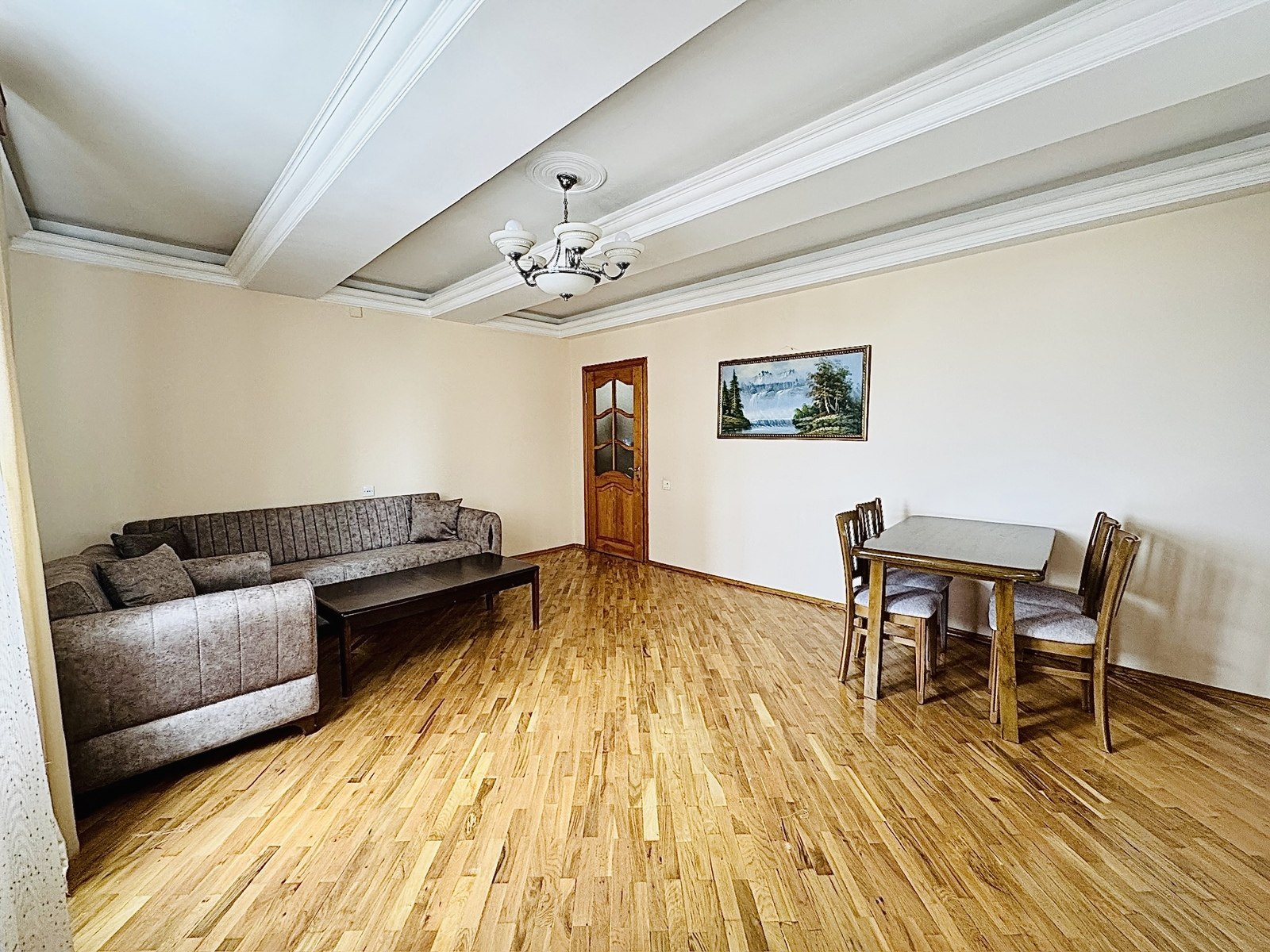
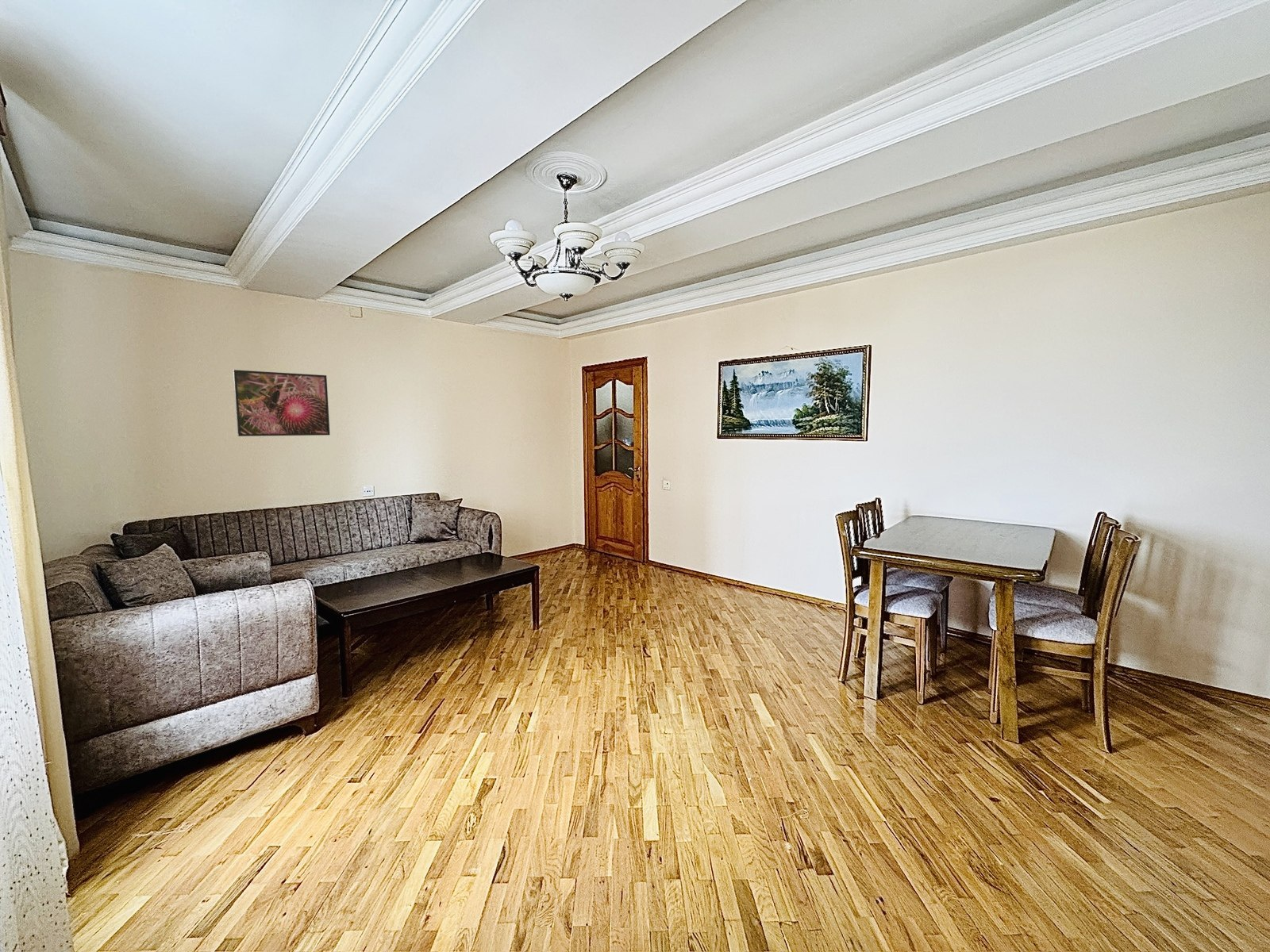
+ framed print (284, 404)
